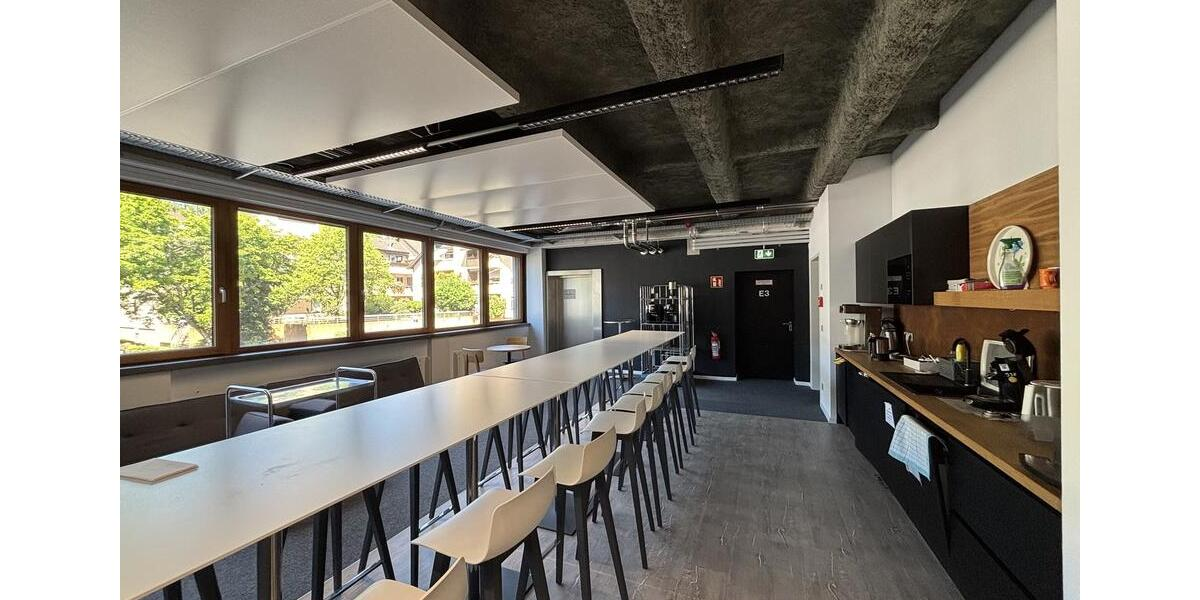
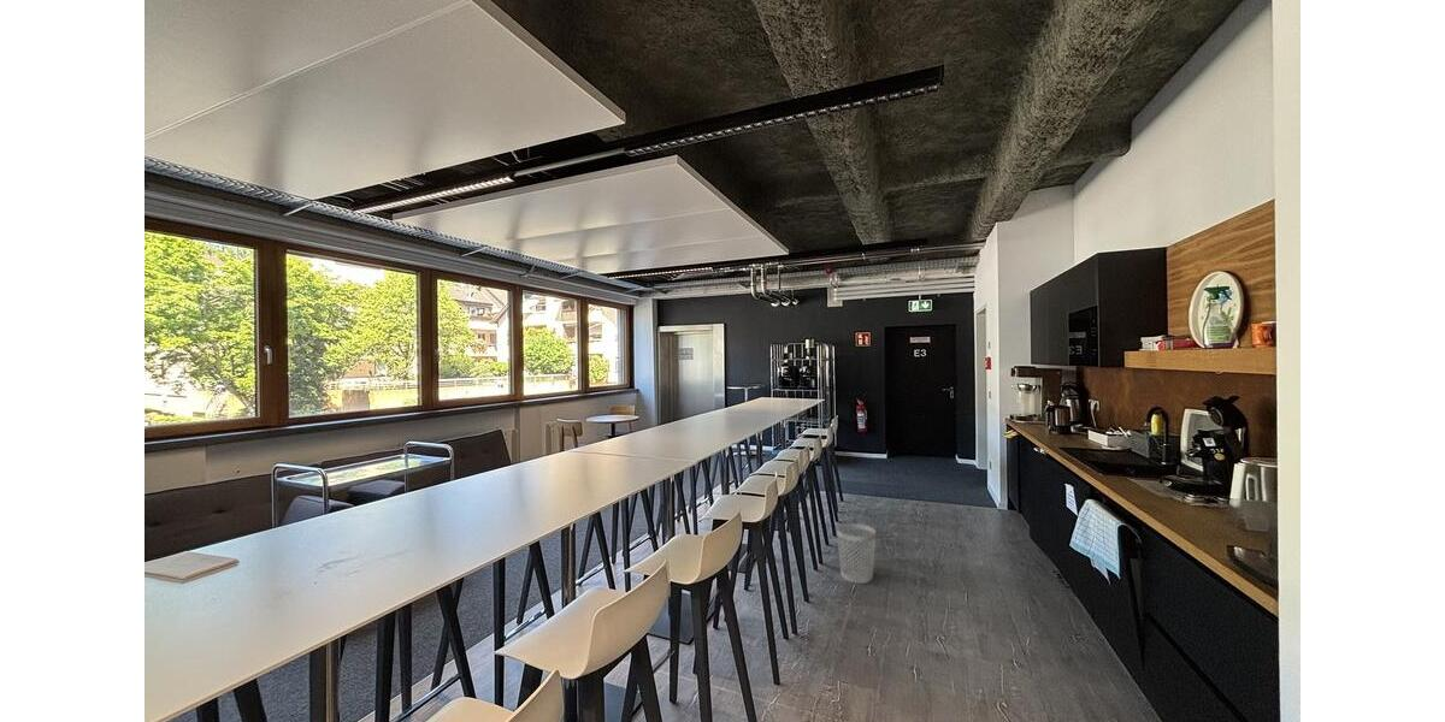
+ wastebasket (856, 554)
